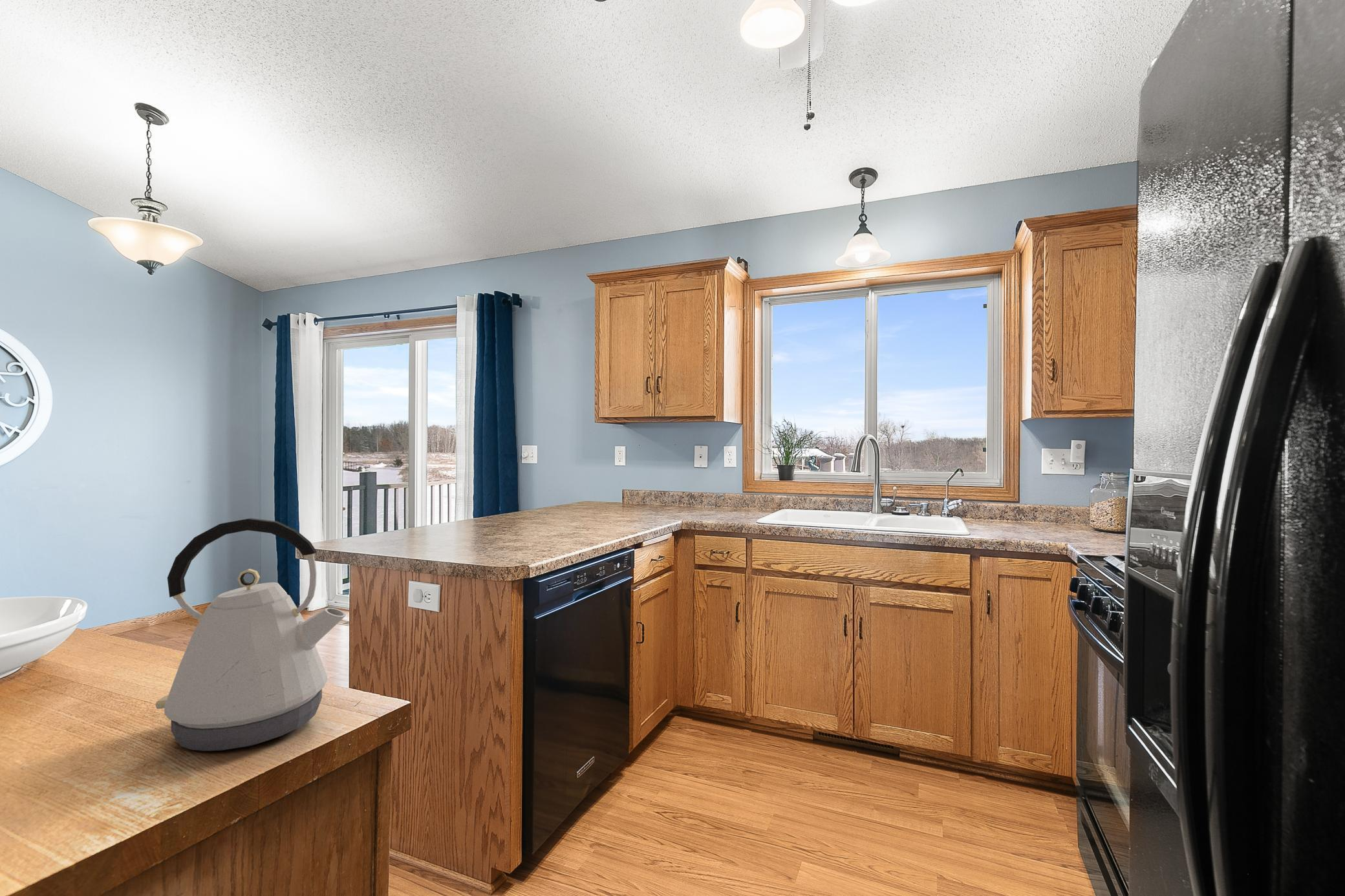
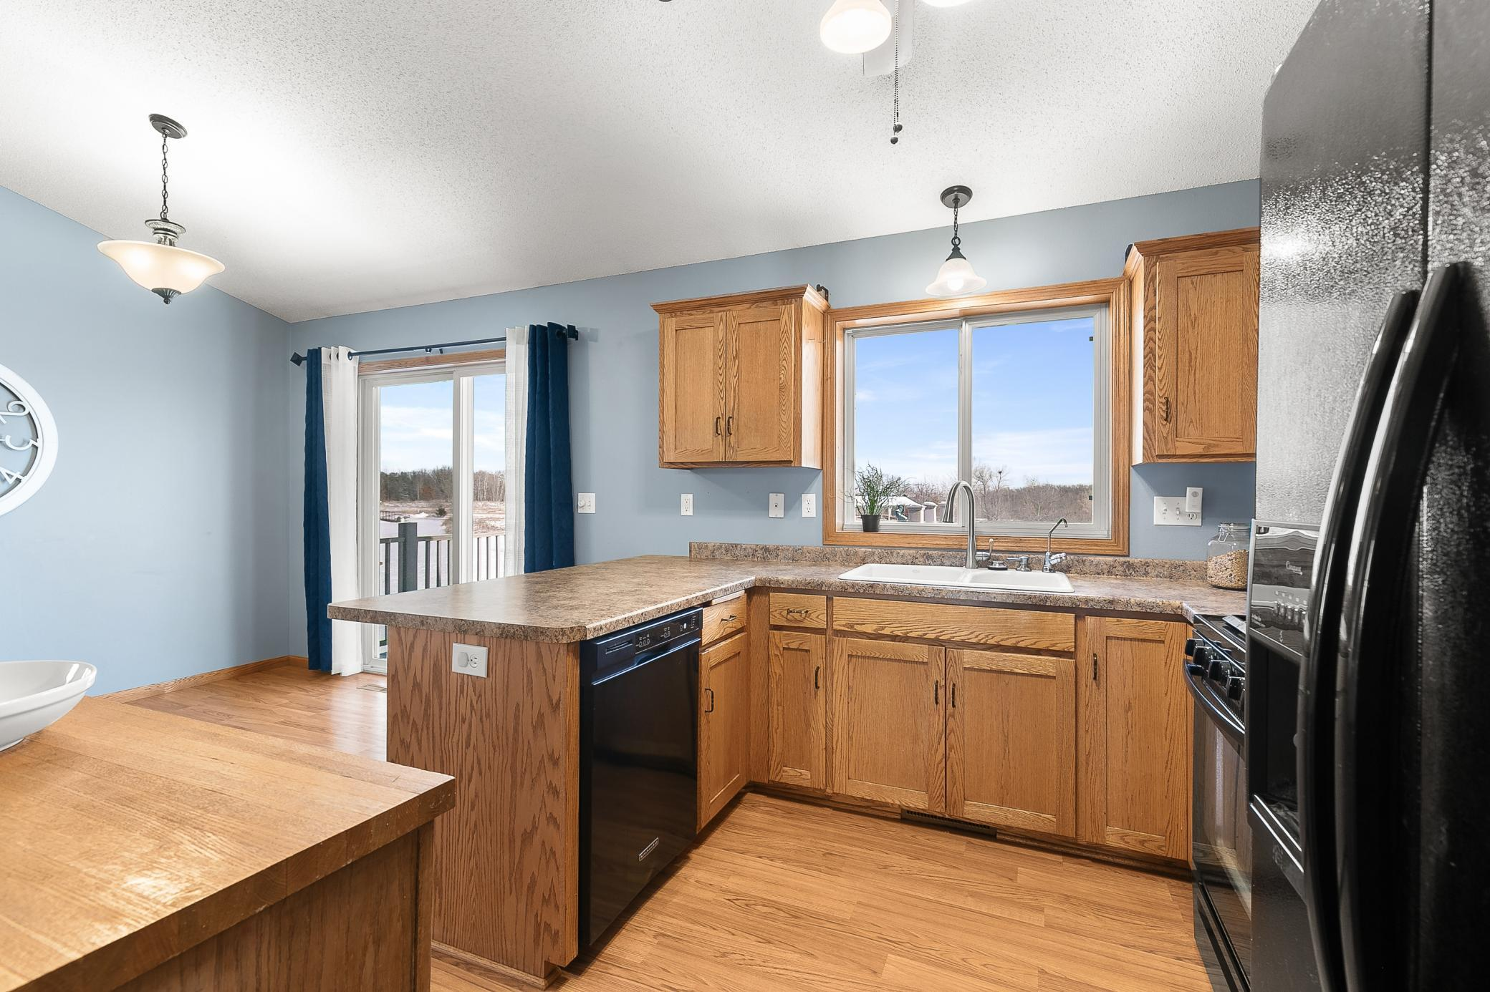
- kettle (255, 622)
